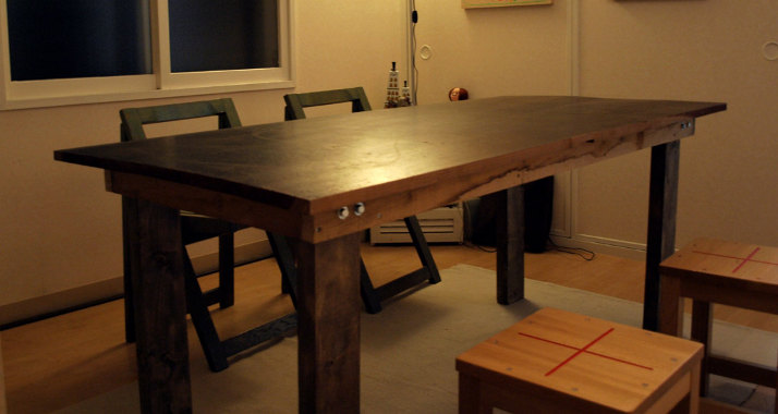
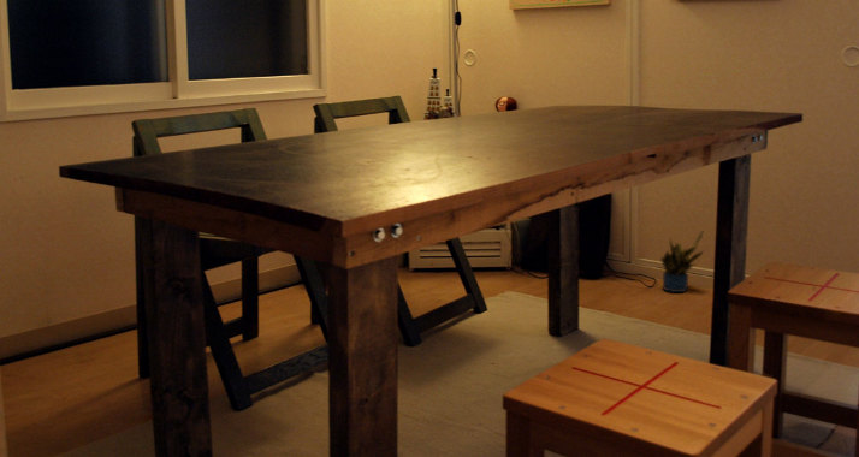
+ potted plant (685, 259)
